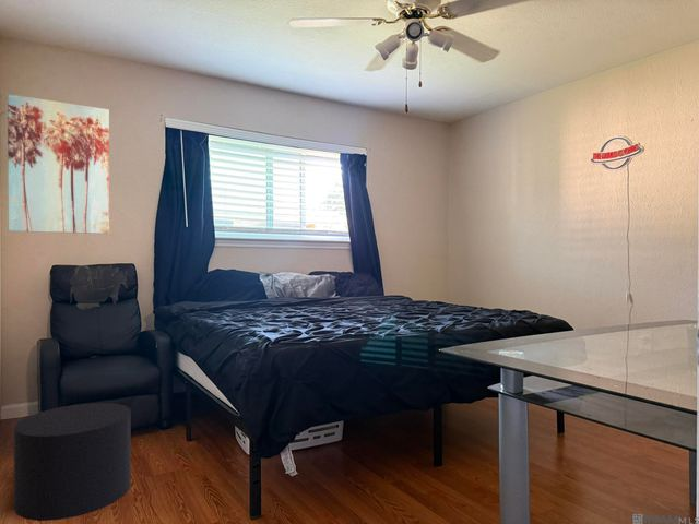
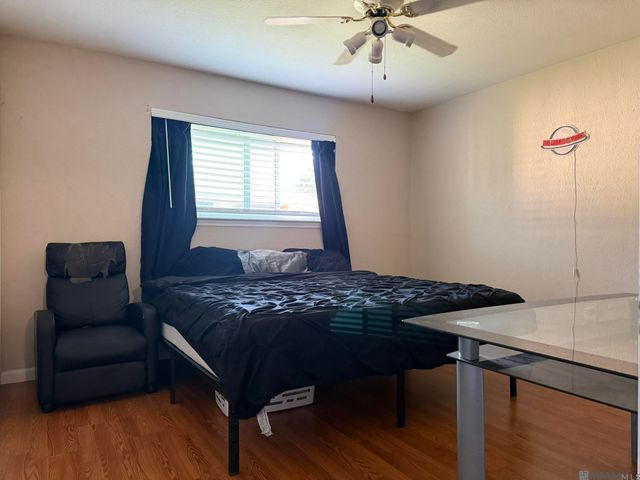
- stool (75, 455)
- wall art (60, 167)
